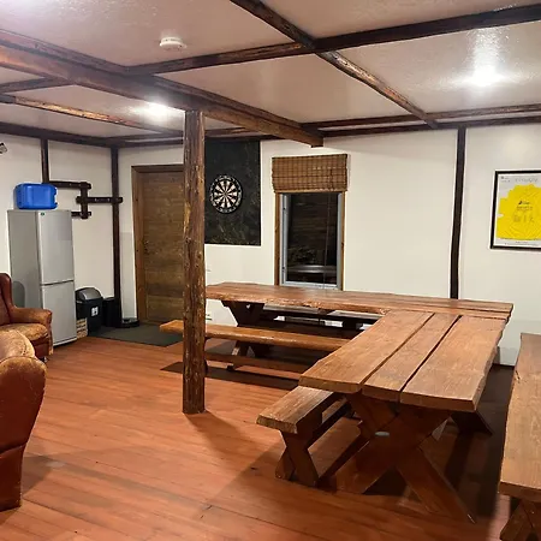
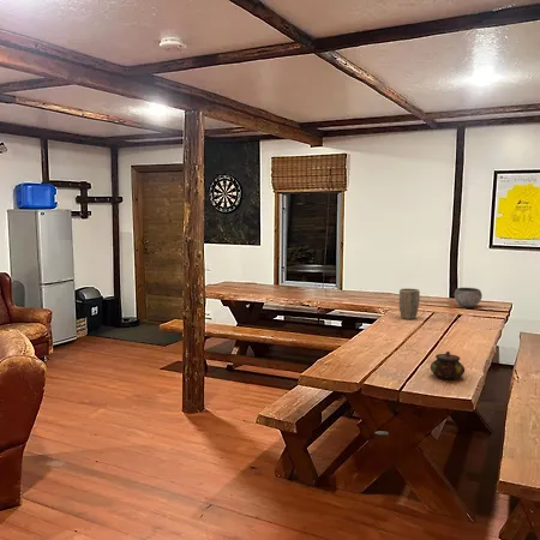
+ bowl (467, 298)
+ teapot (446, 364)
+ plant pot (408, 304)
